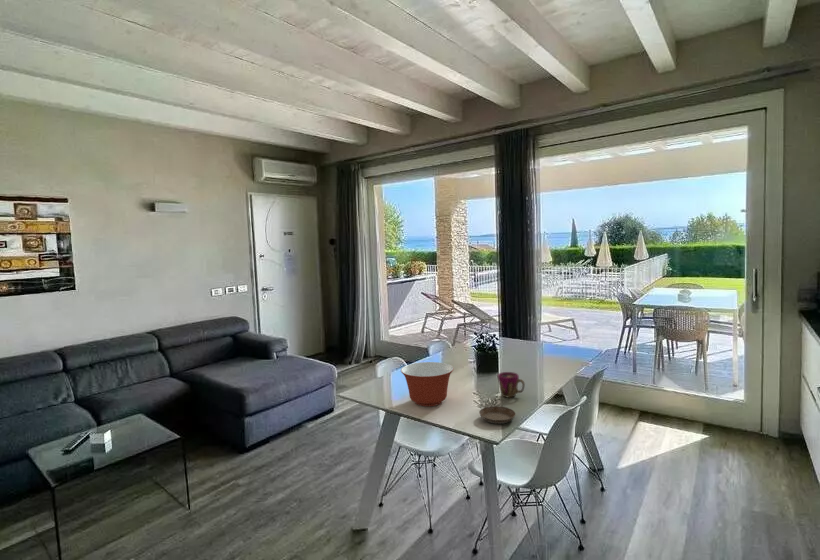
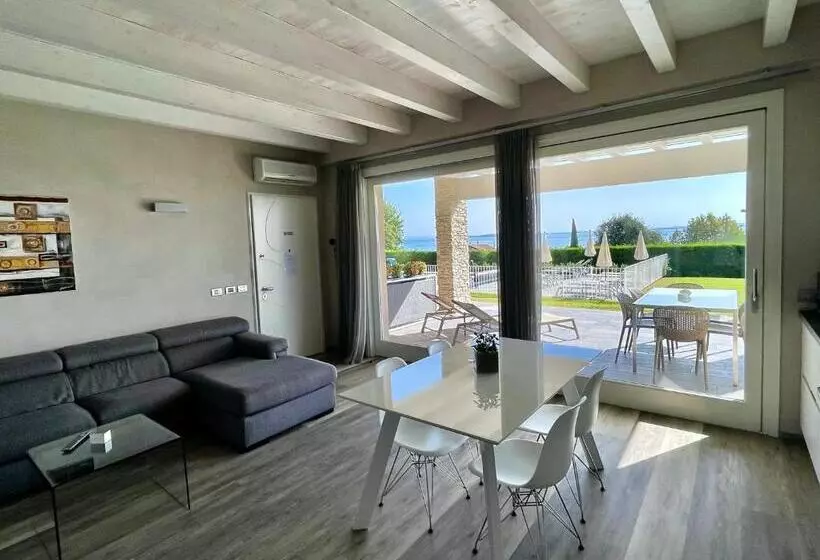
- mixing bowl (427, 385)
- cup (511, 385)
- saucer (497, 415)
